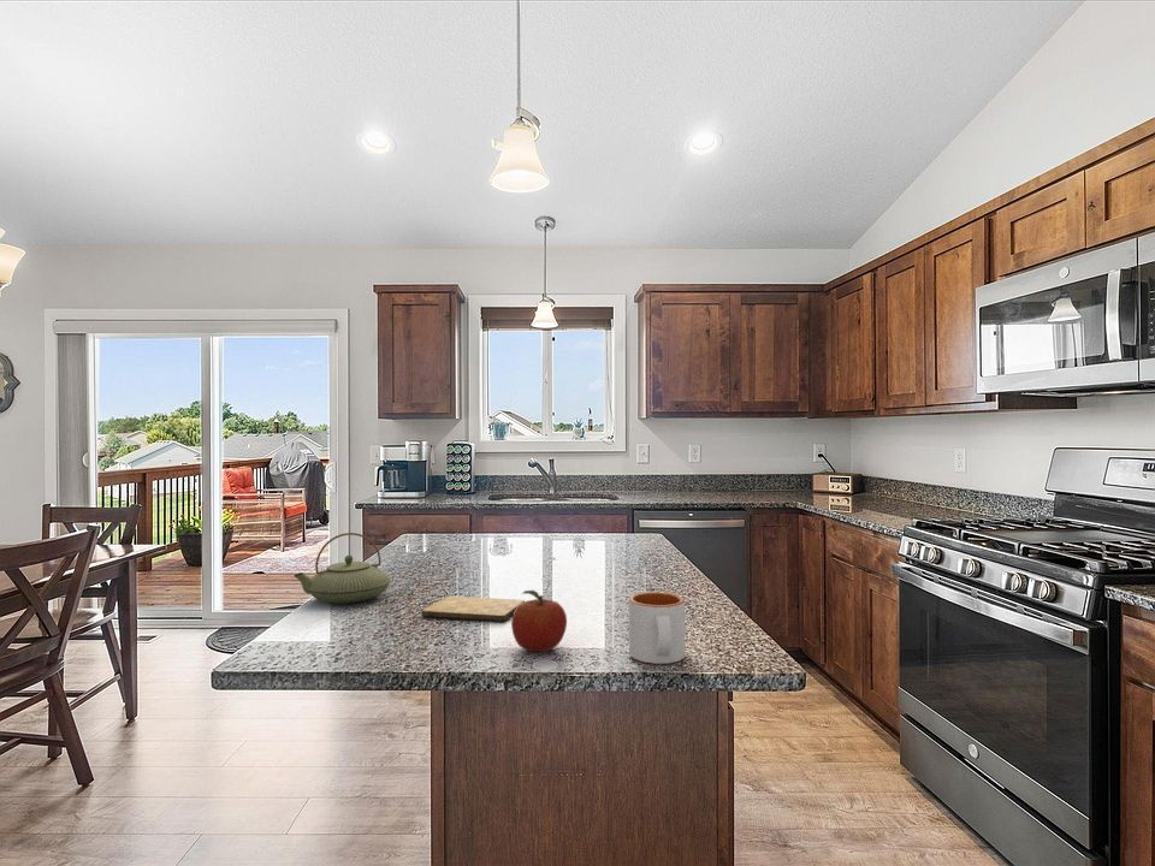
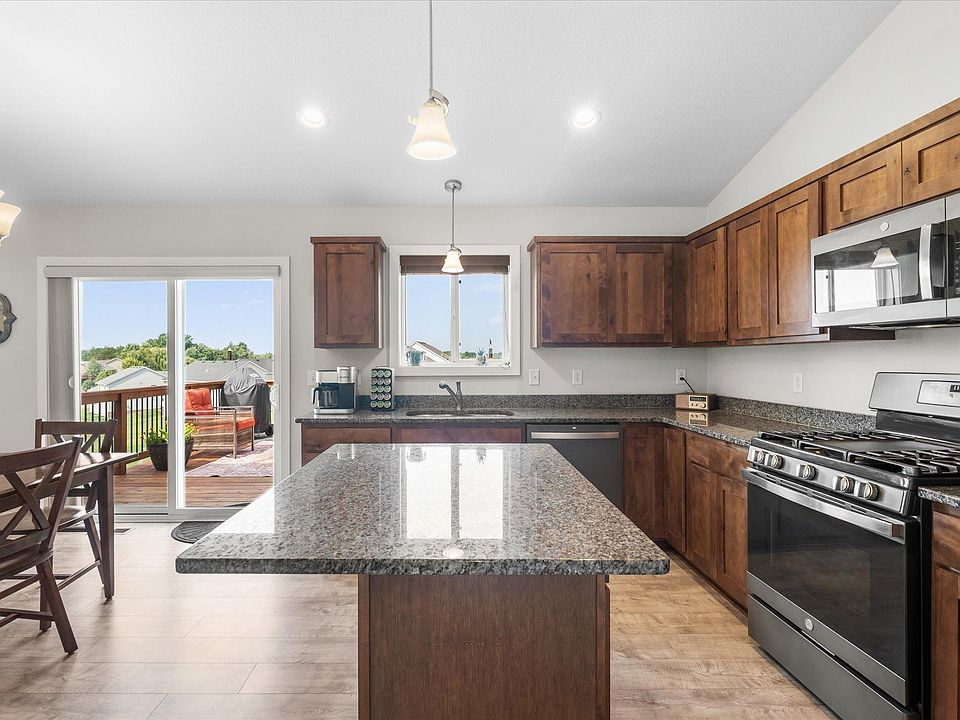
- cutting board (474, 607)
- teapot (343, 565)
- mug (658, 629)
- fruit (539, 619)
